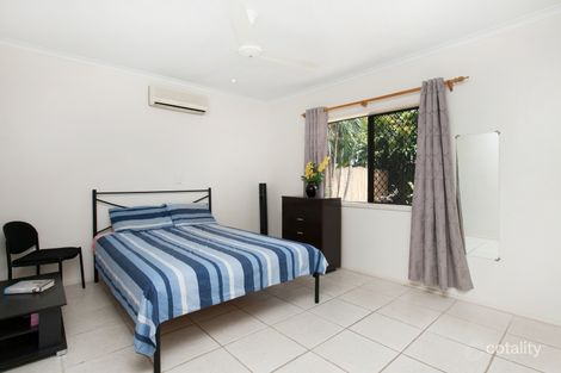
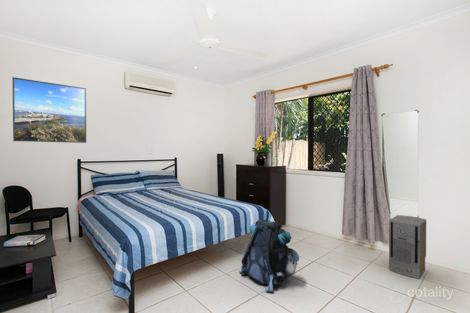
+ air purifier (407, 244)
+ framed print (52, 112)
+ backpack (268, 248)
